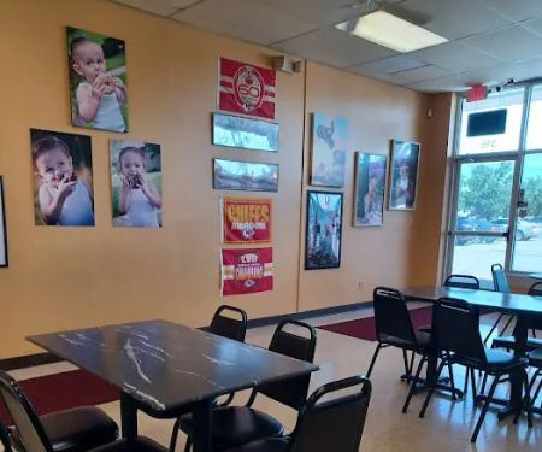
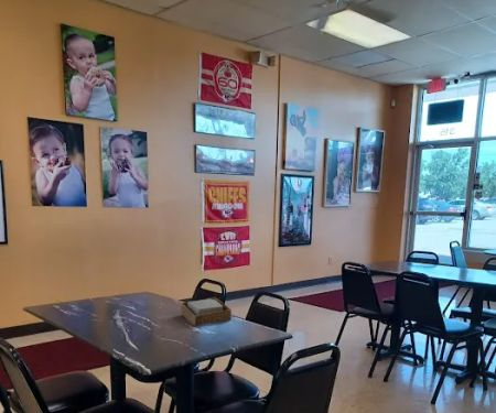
+ napkin holder (205, 309)
